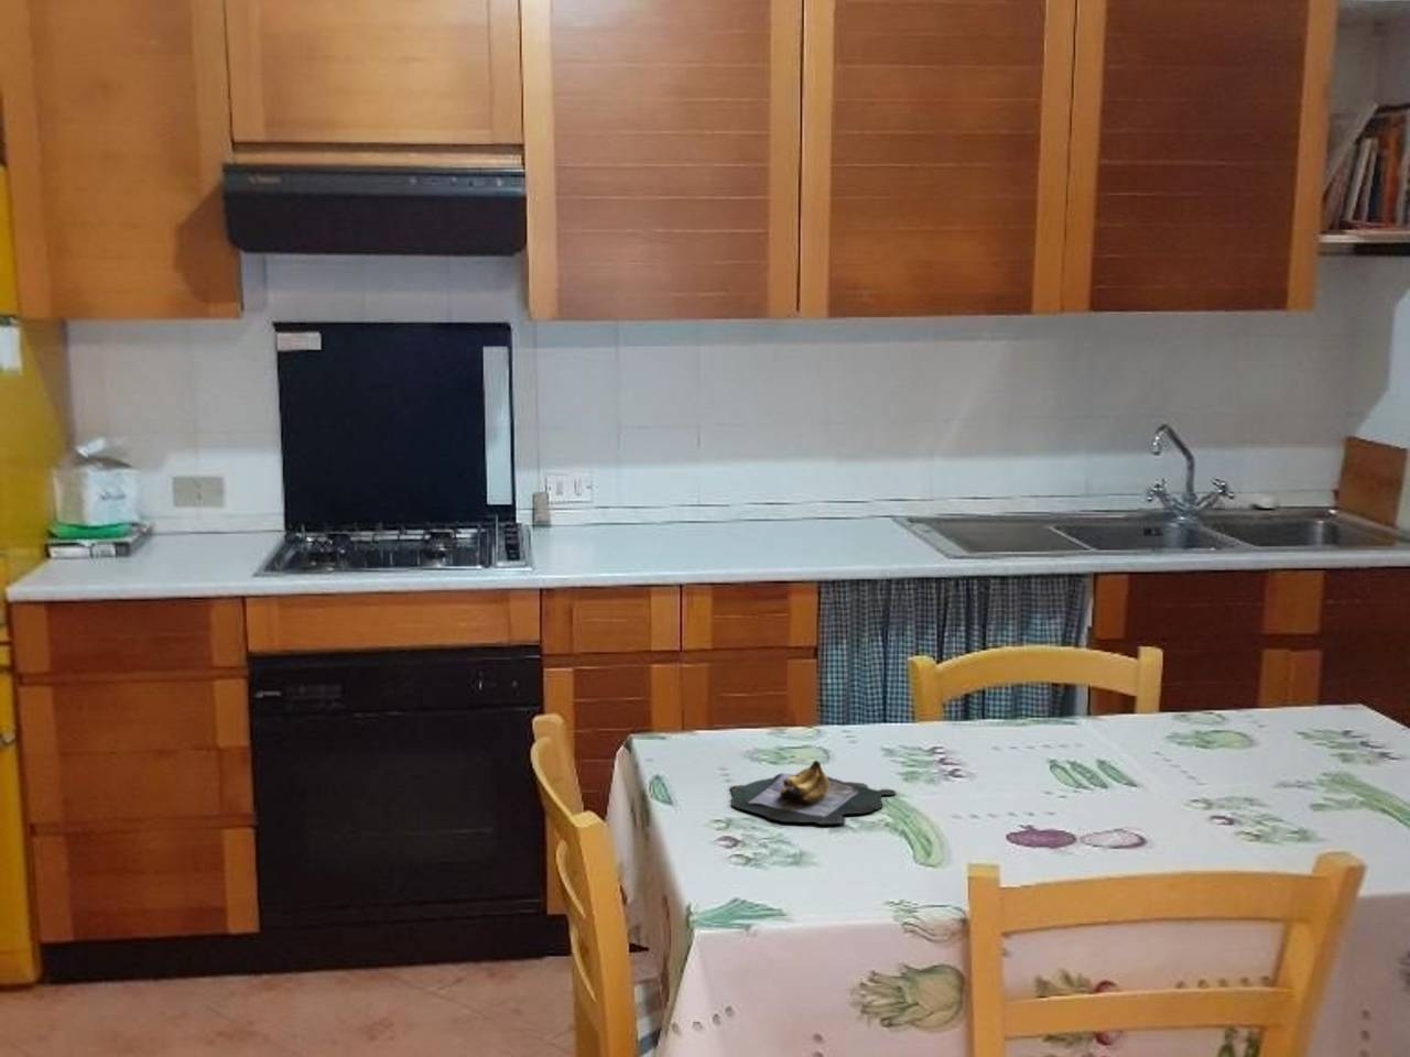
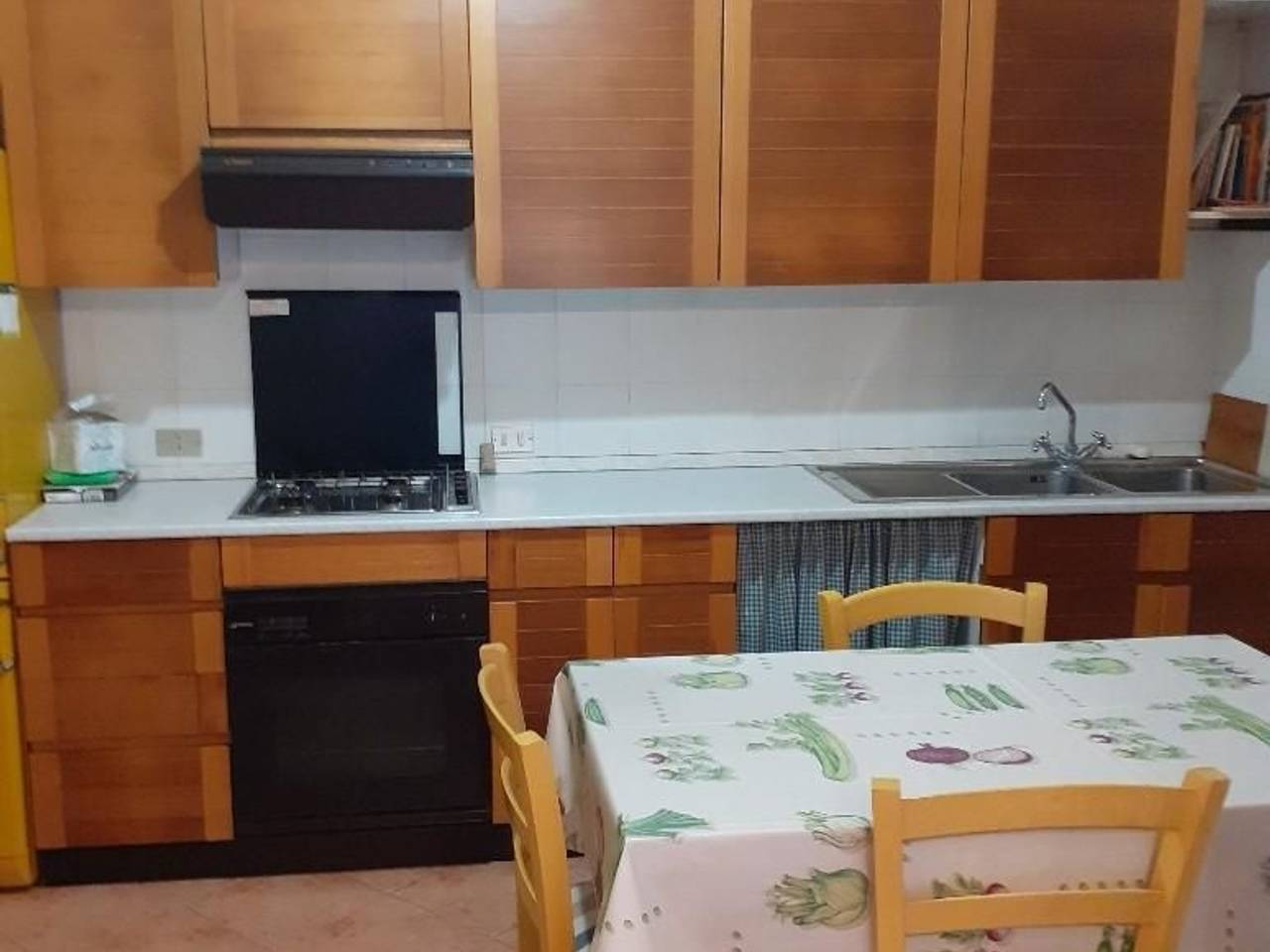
- banana bunch (807, 782)
